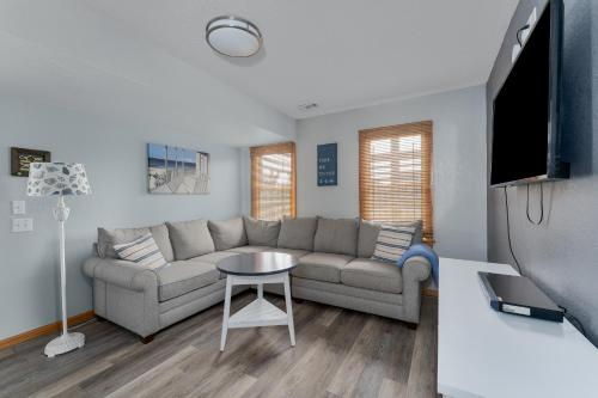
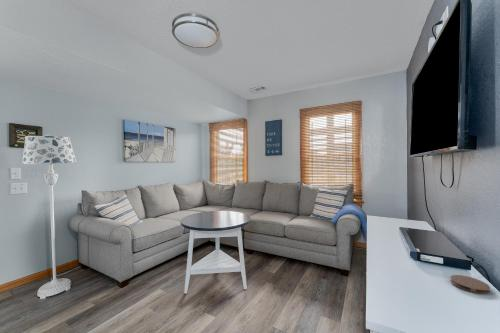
+ coaster (469, 283)
